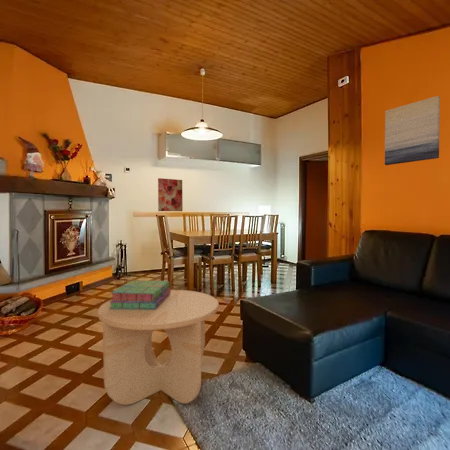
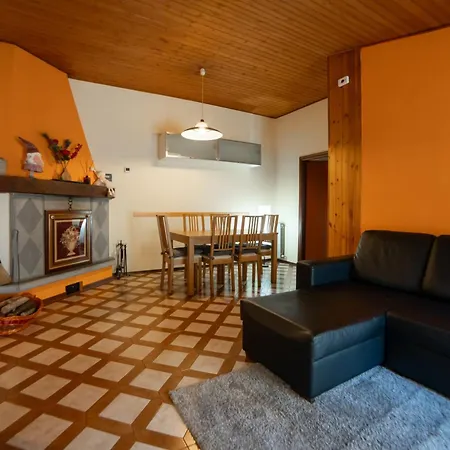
- wall art (410, 133)
- side table (152, 348)
- stack of books (142, 293)
- wall art (170, 195)
